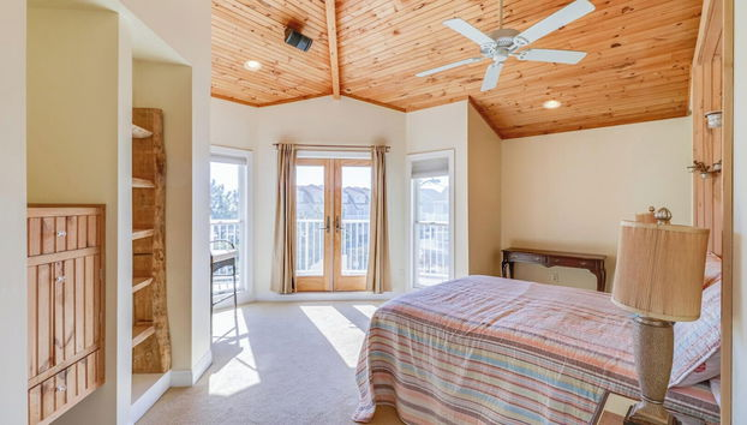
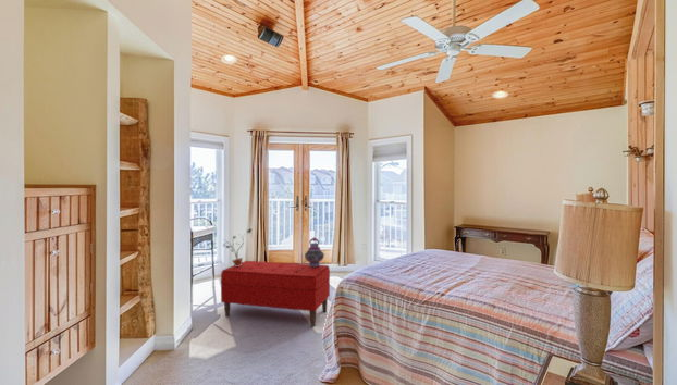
+ potted plant (241, 247)
+ lantern (313, 251)
+ bench (276, 290)
